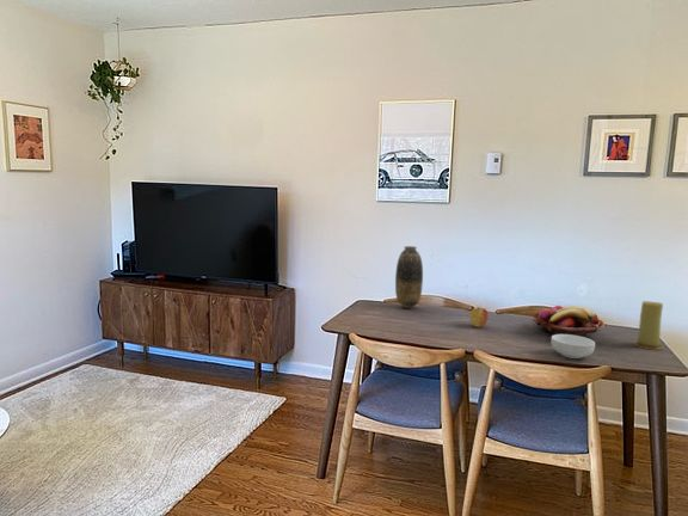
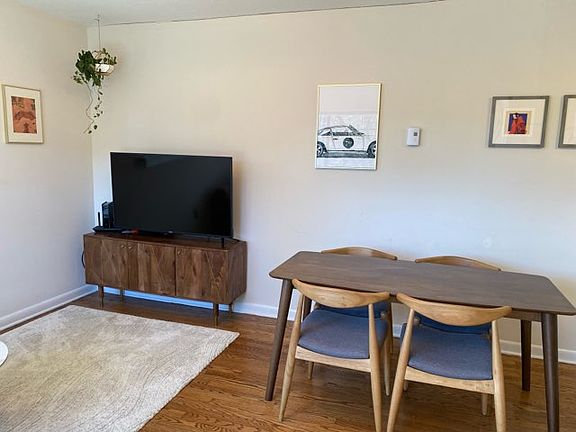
- vase (408, 277)
- fruit basket (567, 319)
- cereal bowl (572, 346)
- candle (650, 324)
- apple (478, 317)
